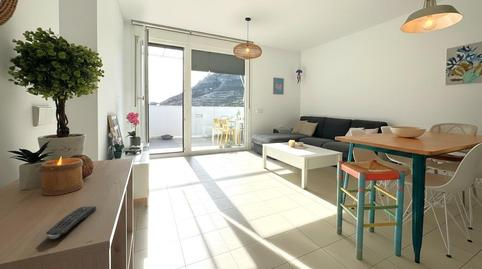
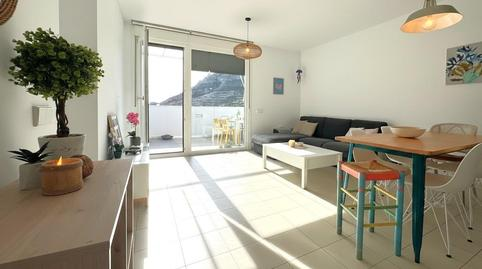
- remote control (73, 219)
